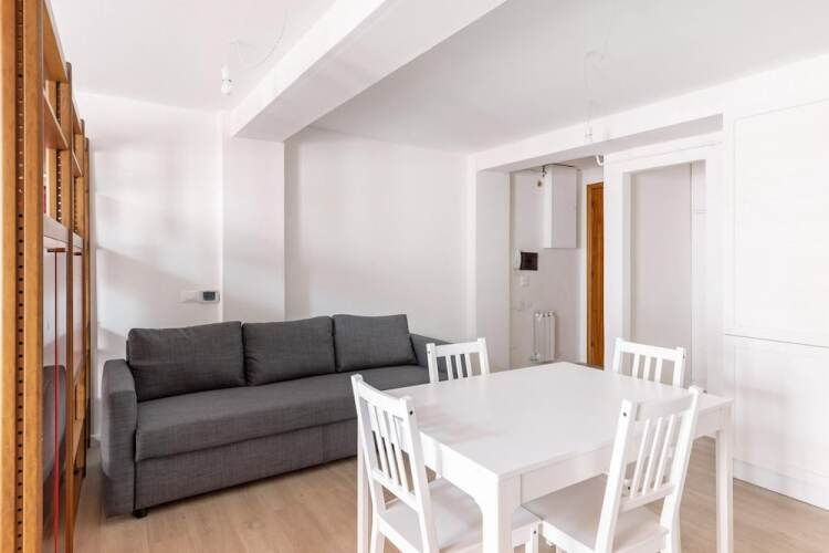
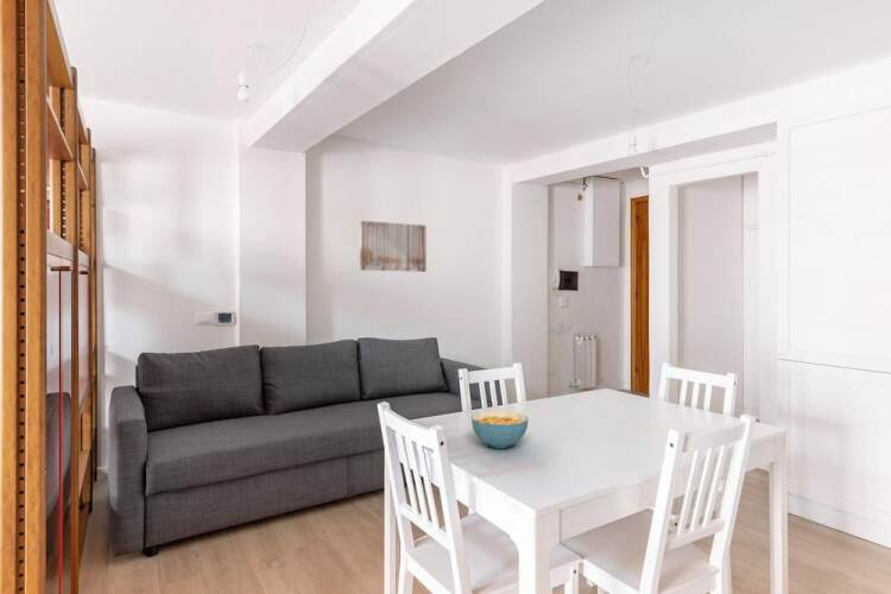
+ wall art (393, 247)
+ cereal bowl (499, 431)
